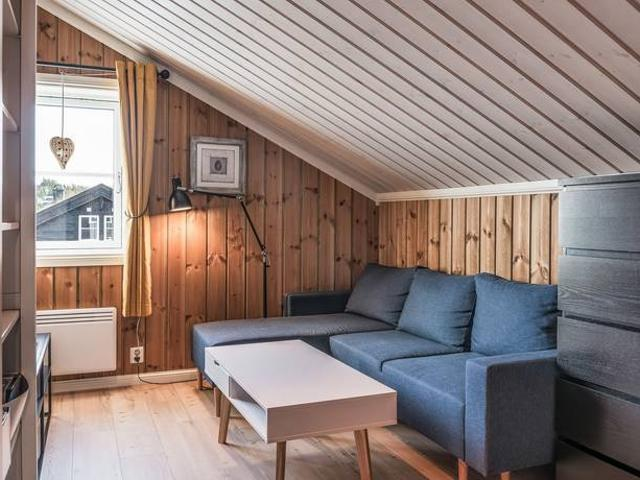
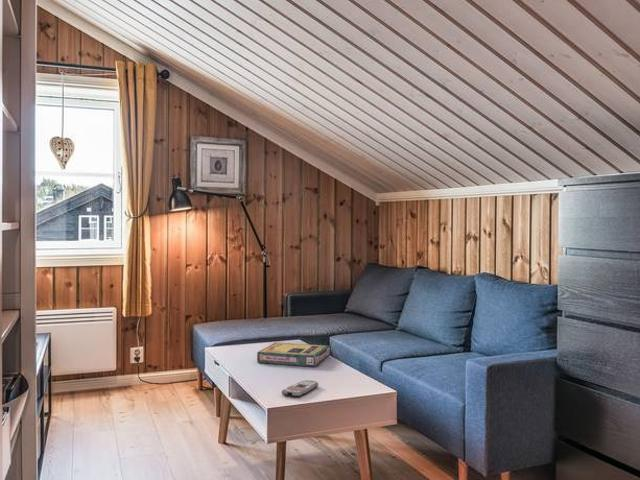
+ video game box (294, 353)
+ remote control (301, 388)
